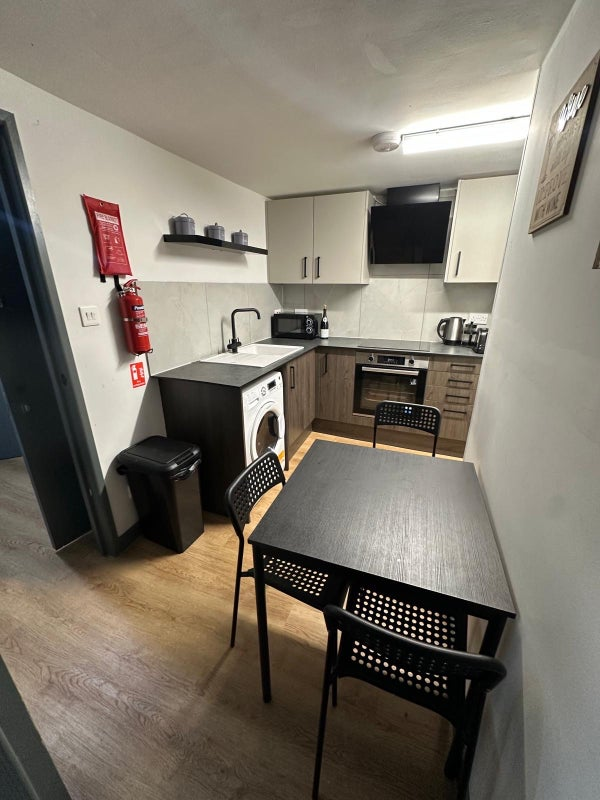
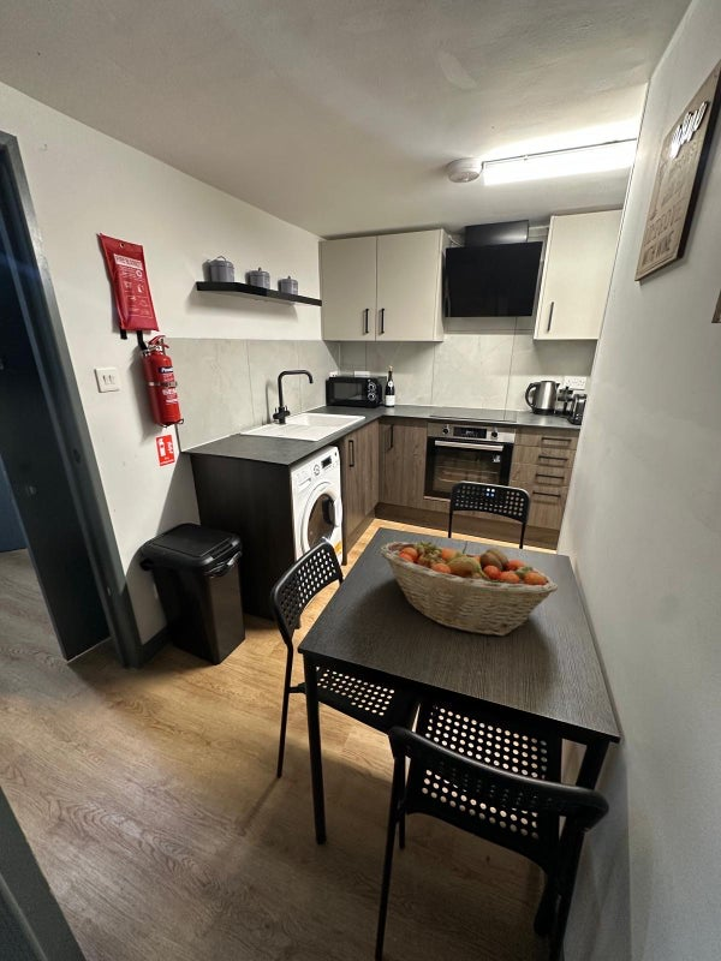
+ fruit basket (460, 575)
